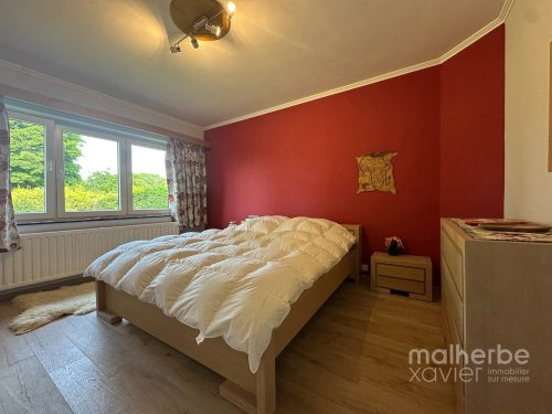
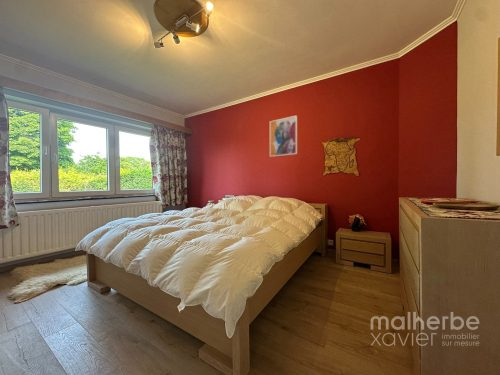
+ wall art (282, 137)
